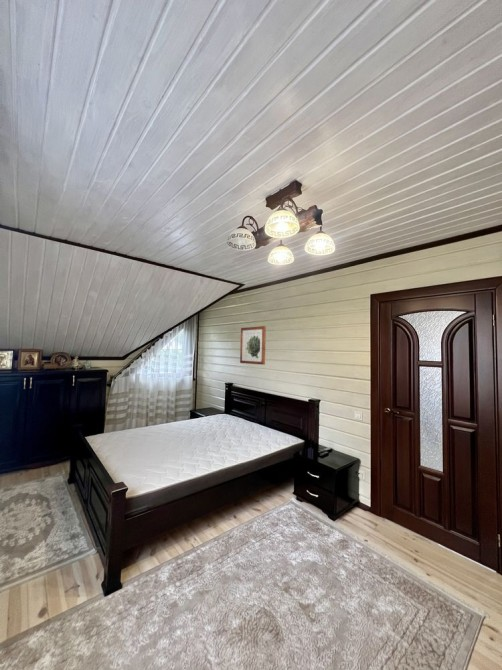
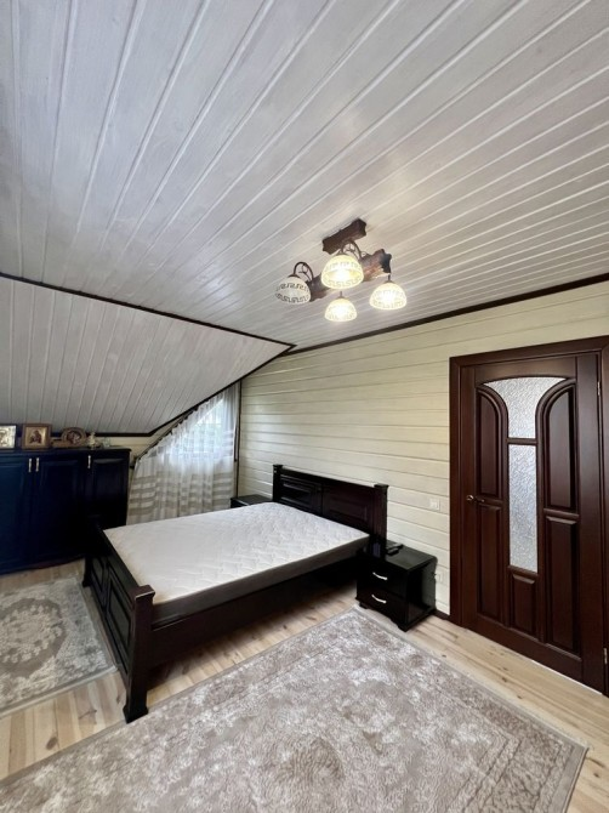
- wall art (252, 345)
